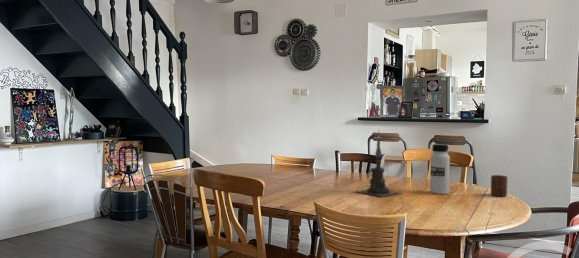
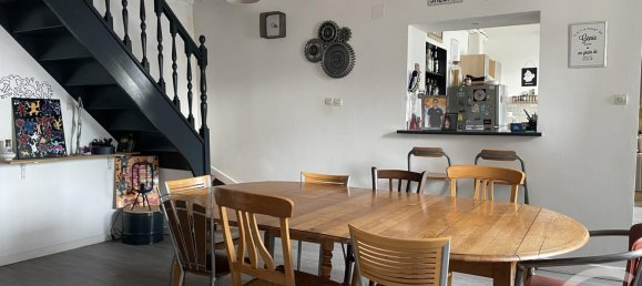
- candle holder (377, 160)
- cup (498, 185)
- water bottle (439, 168)
